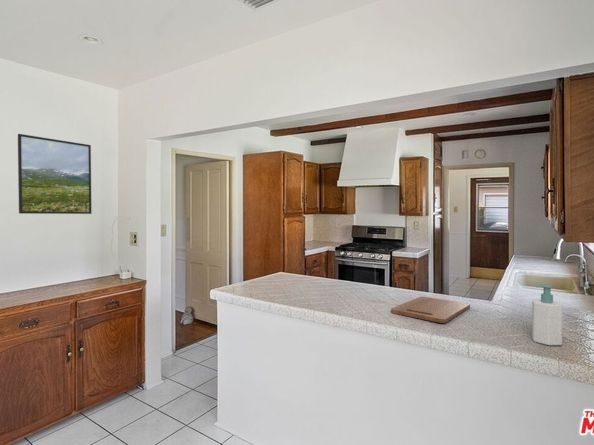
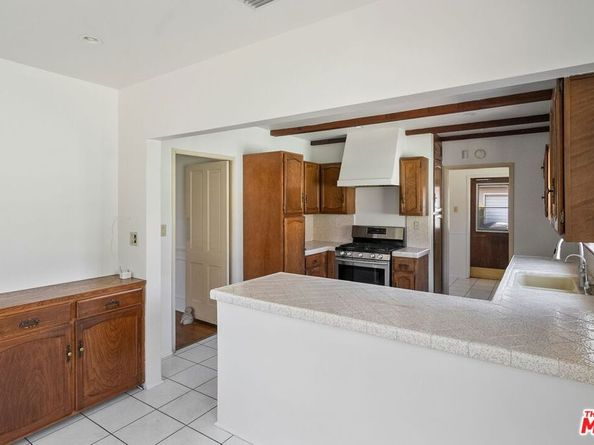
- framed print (57, 176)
- soap bottle (546, 313)
- cutting board (431, 308)
